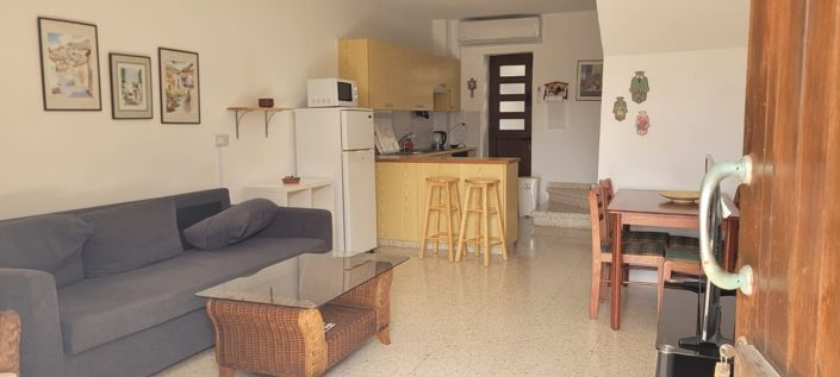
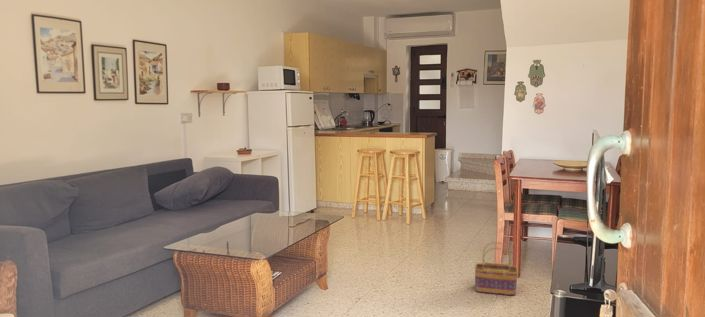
+ basket (496, 267)
